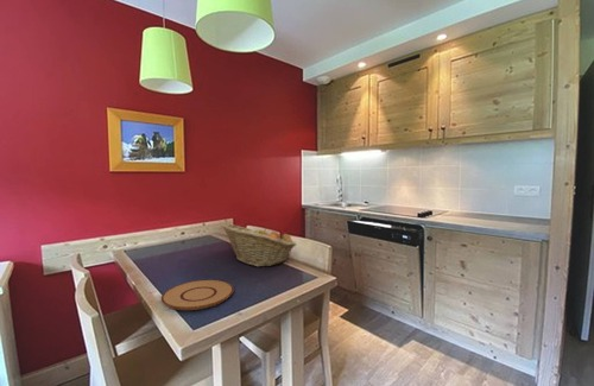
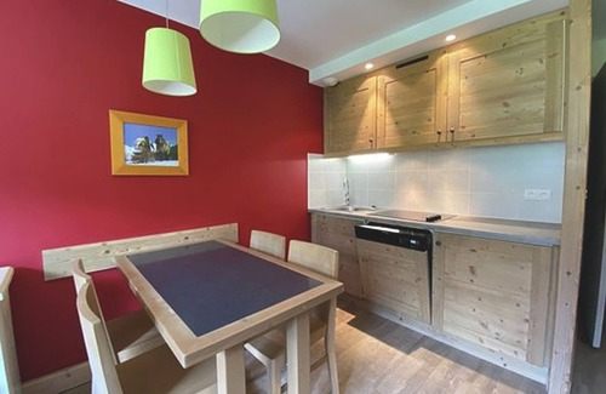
- plate (198, 293)
- fruit basket (258, 240)
